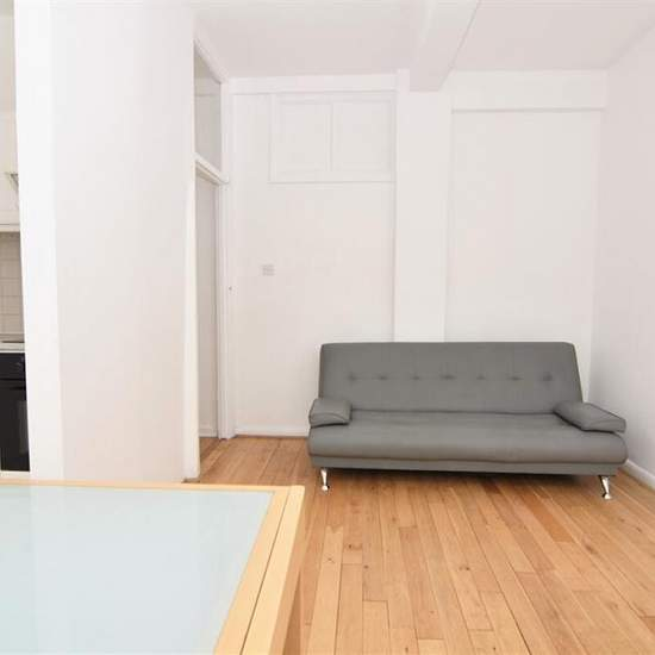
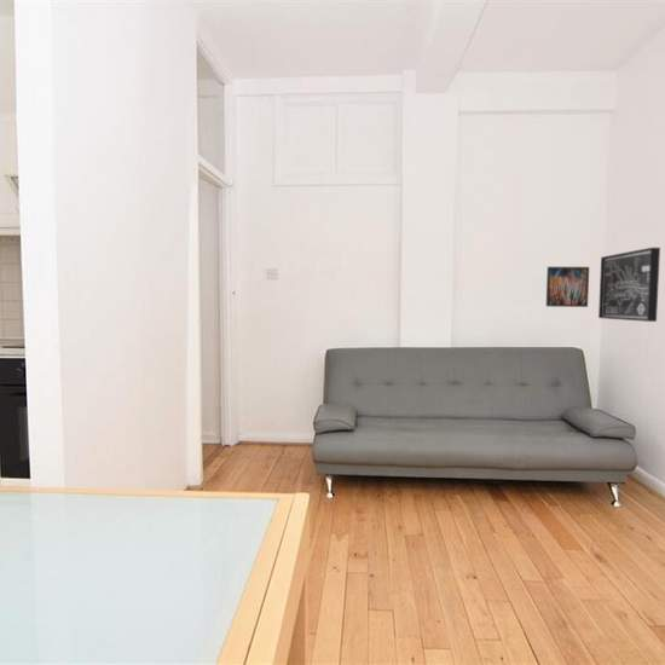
+ wall art (625, 285)
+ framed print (567, 287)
